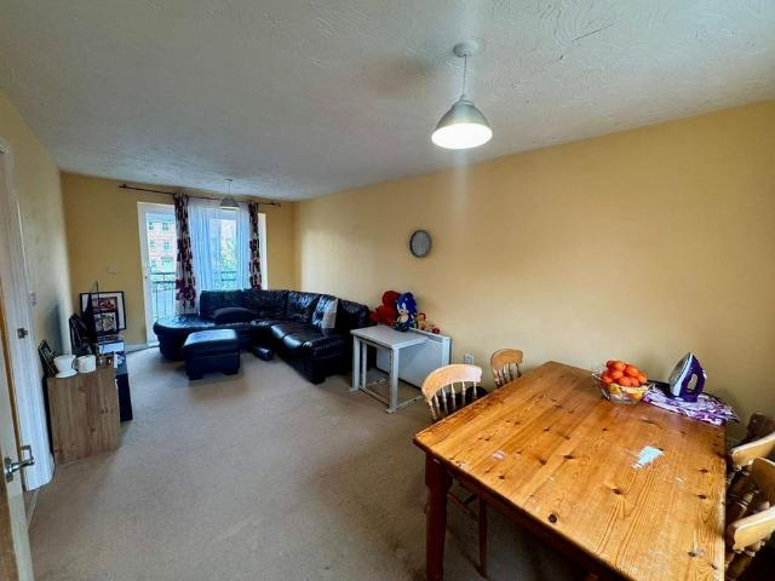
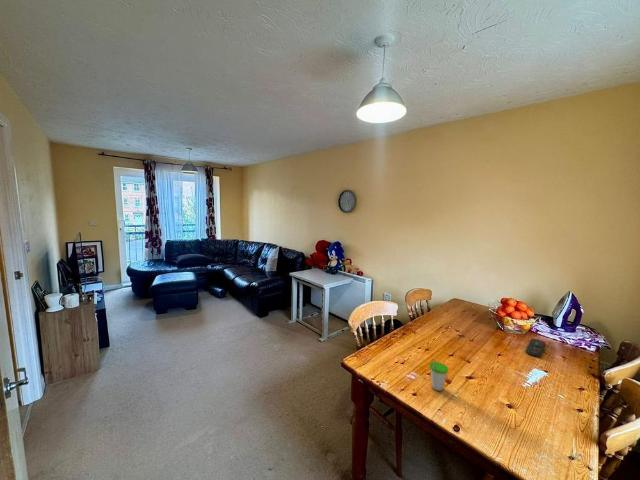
+ cup (438, 372)
+ remote control (535, 347)
